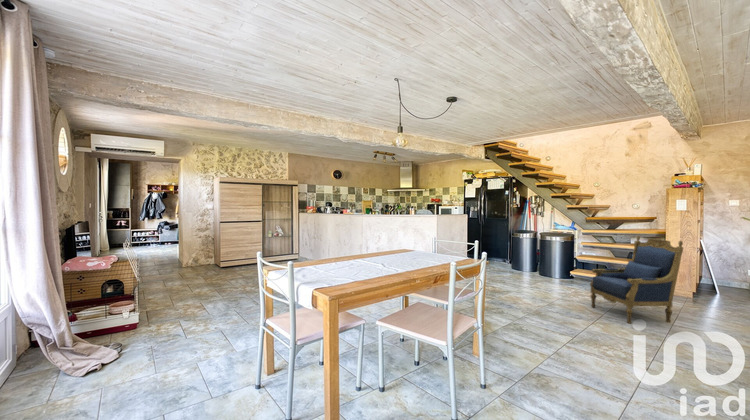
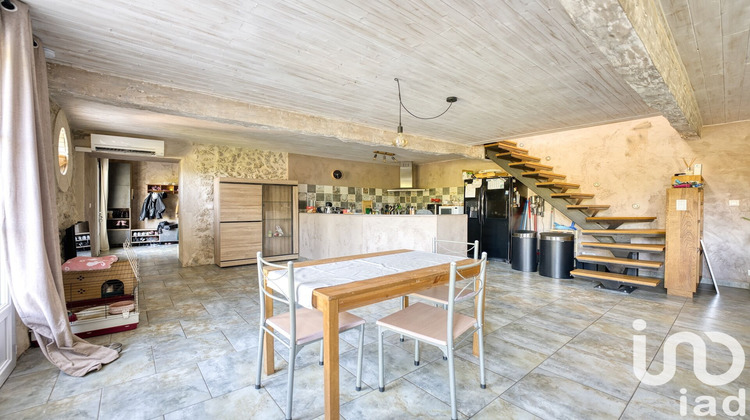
- armchair (633, 271)
